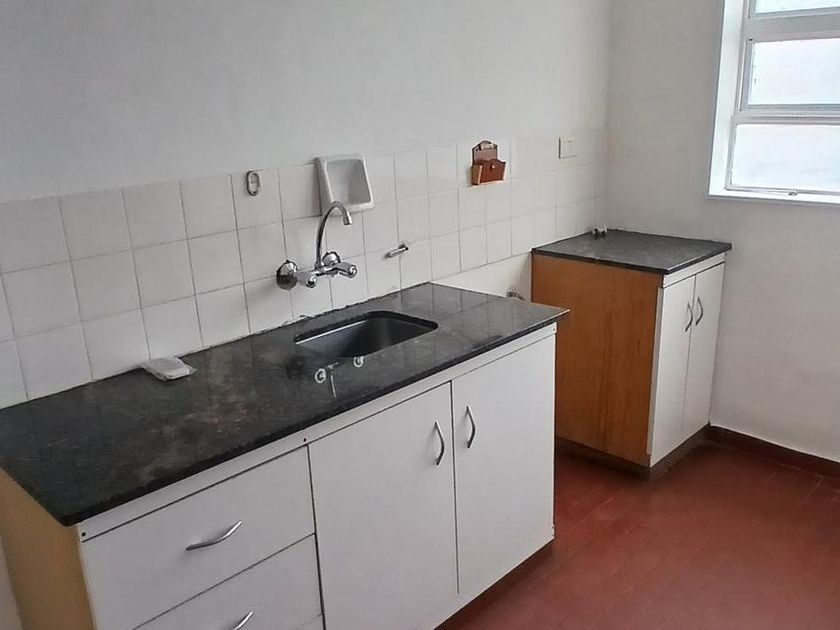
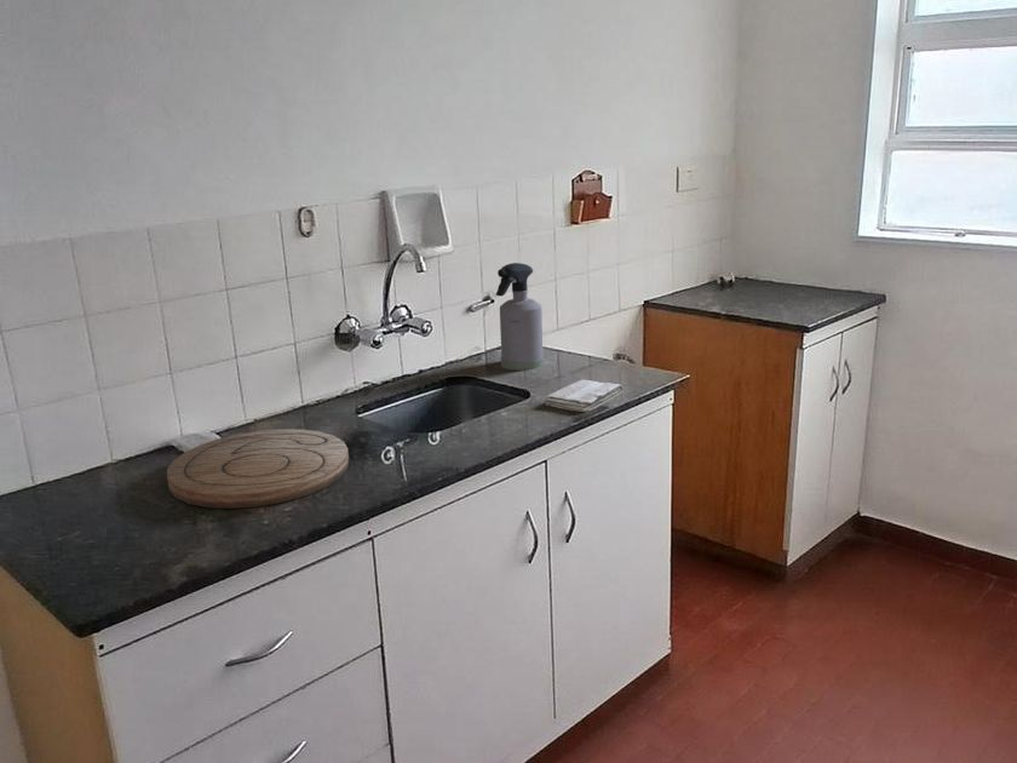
+ spray bottle (518, 315)
+ washcloth (584, 394)
+ cutting board (259, 465)
